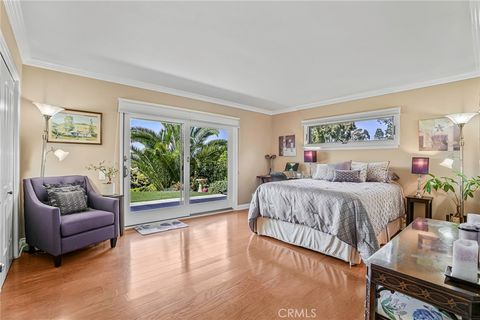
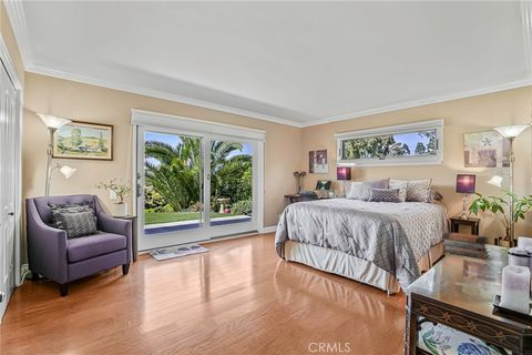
+ book stack (464, 244)
